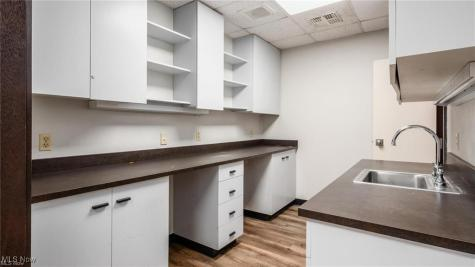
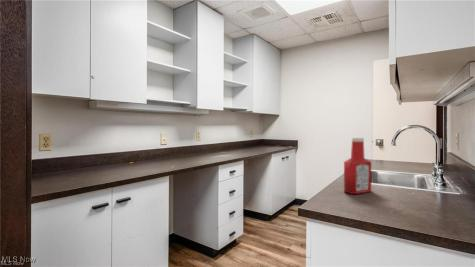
+ soap bottle (357, 164)
